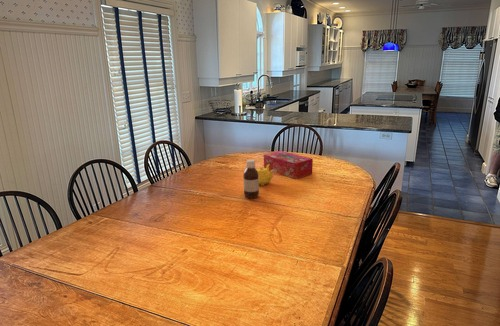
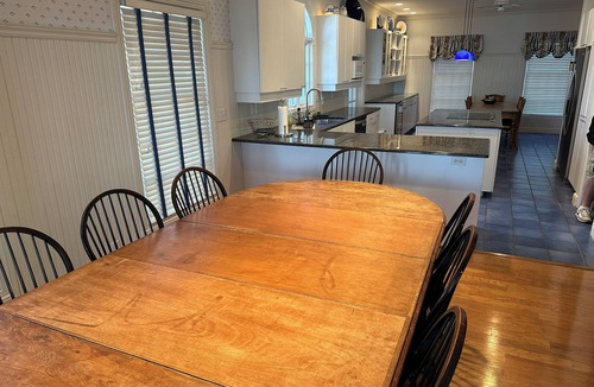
- bottle (251, 178)
- teapot (262, 175)
- tissue box (287, 164)
